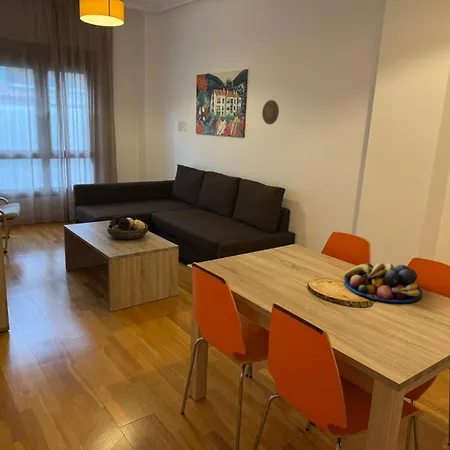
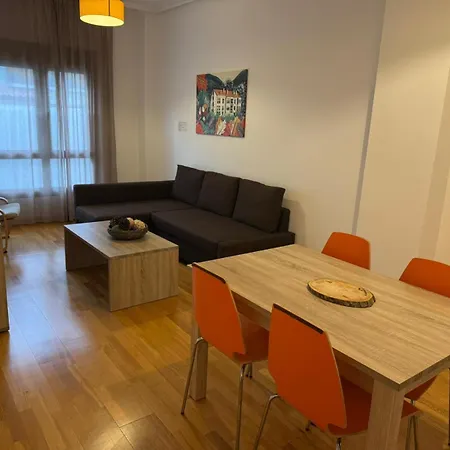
- fruit bowl (383, 275)
- decorative plate (269, 112)
